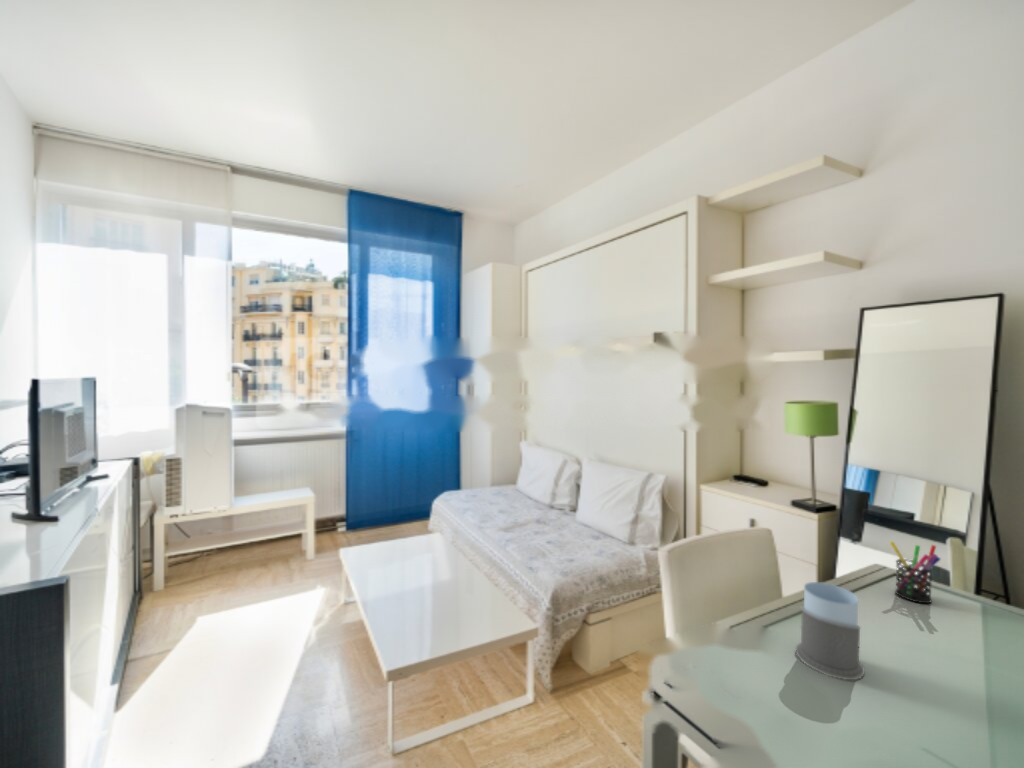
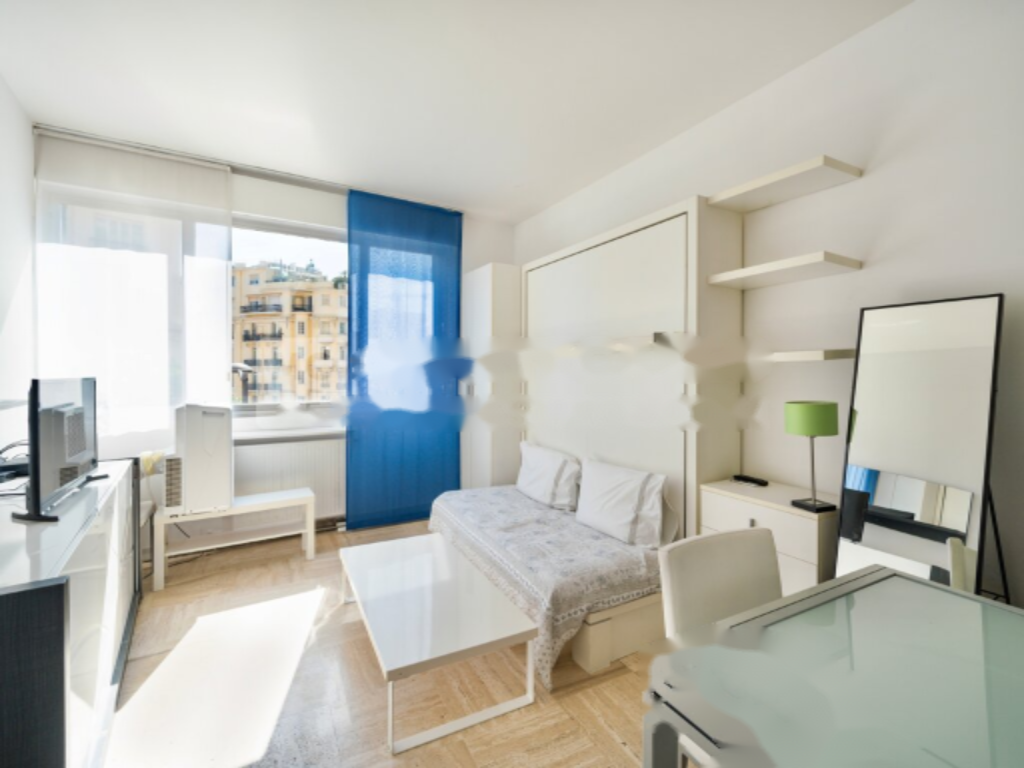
- pen holder (916, 568)
- mug (832, 624)
